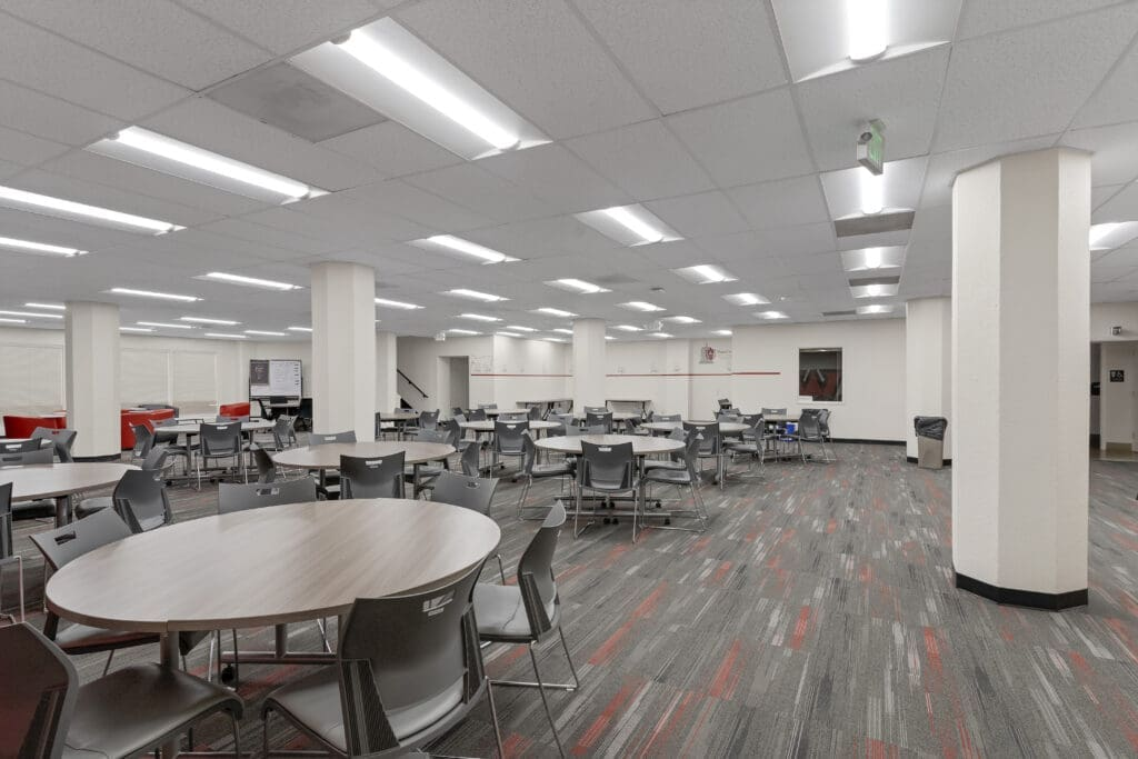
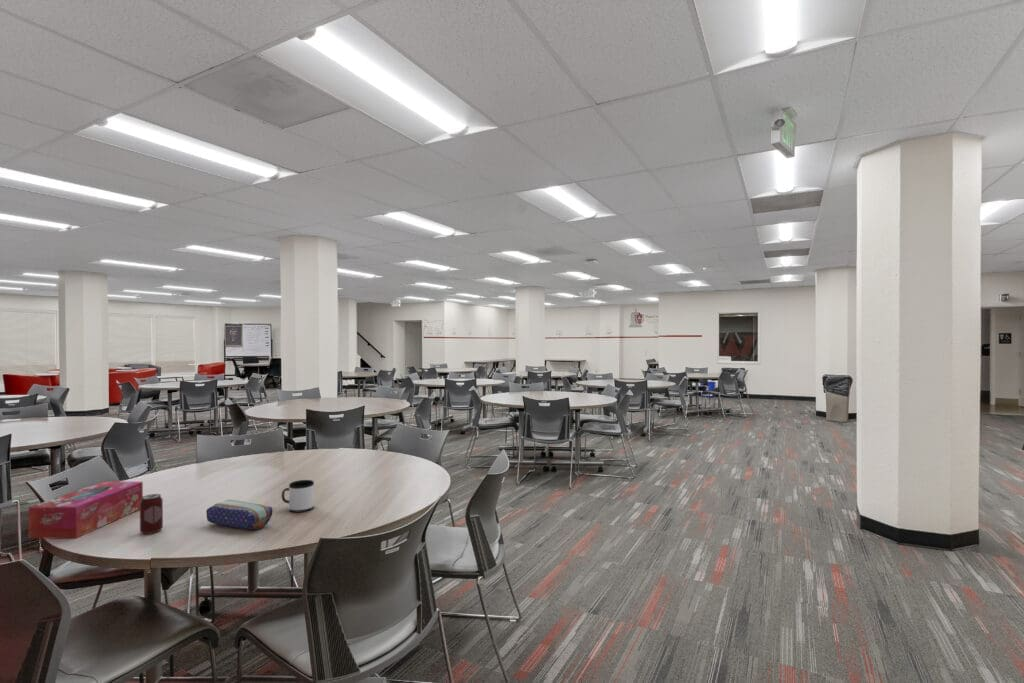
+ pencil case (239, 513)
+ beverage can (151, 513)
+ mug (297, 495)
+ tissue box (90, 507)
